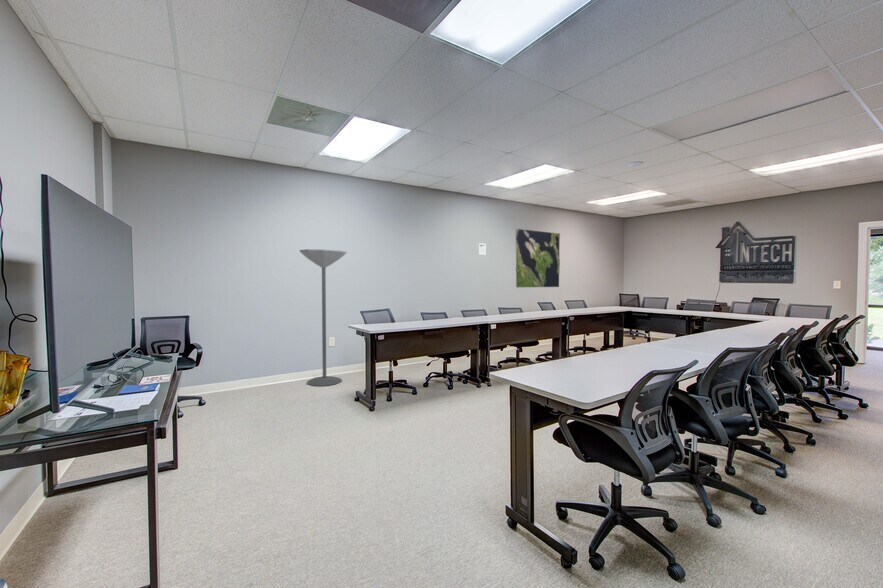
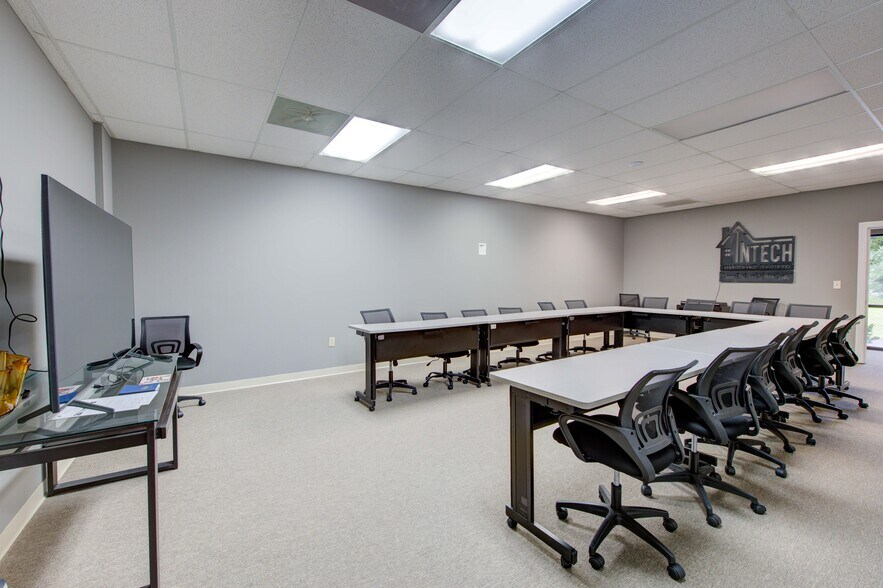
- world map (538, 259)
- floor lamp (324, 316)
